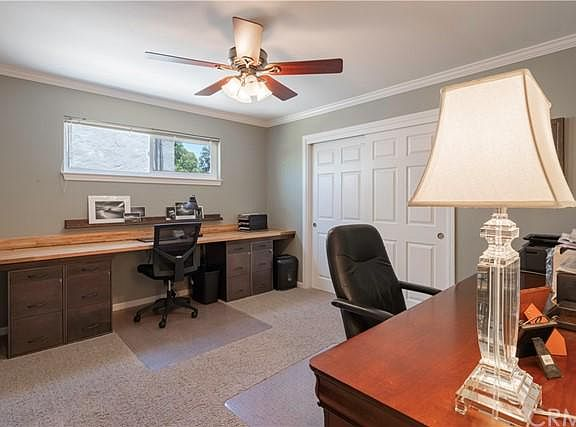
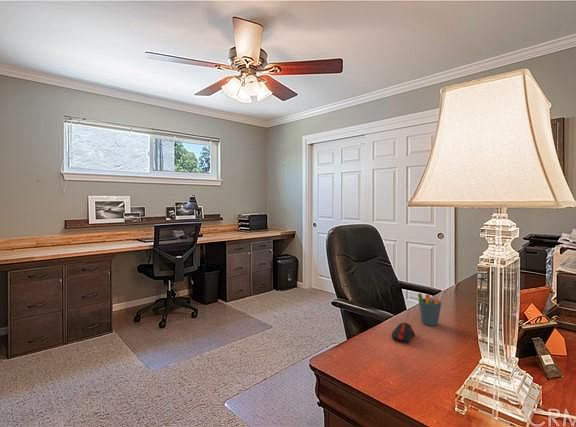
+ computer mouse (403, 330)
+ pen holder (429, 306)
